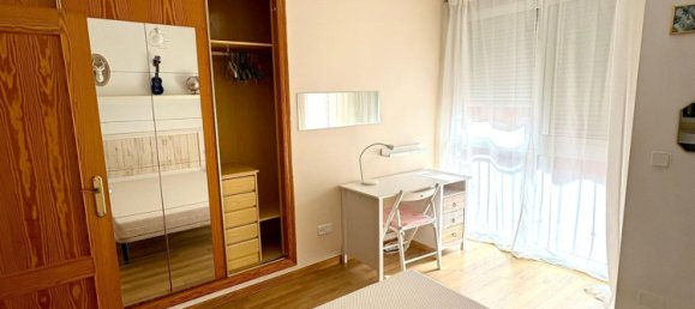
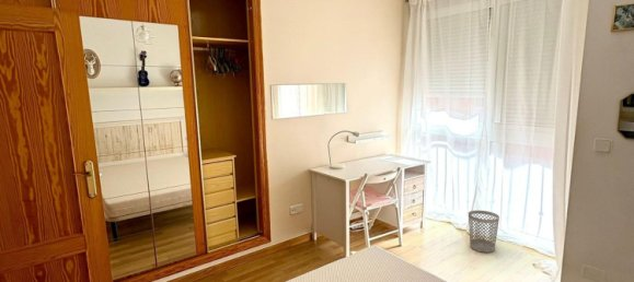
+ wastebasket (483, 231)
